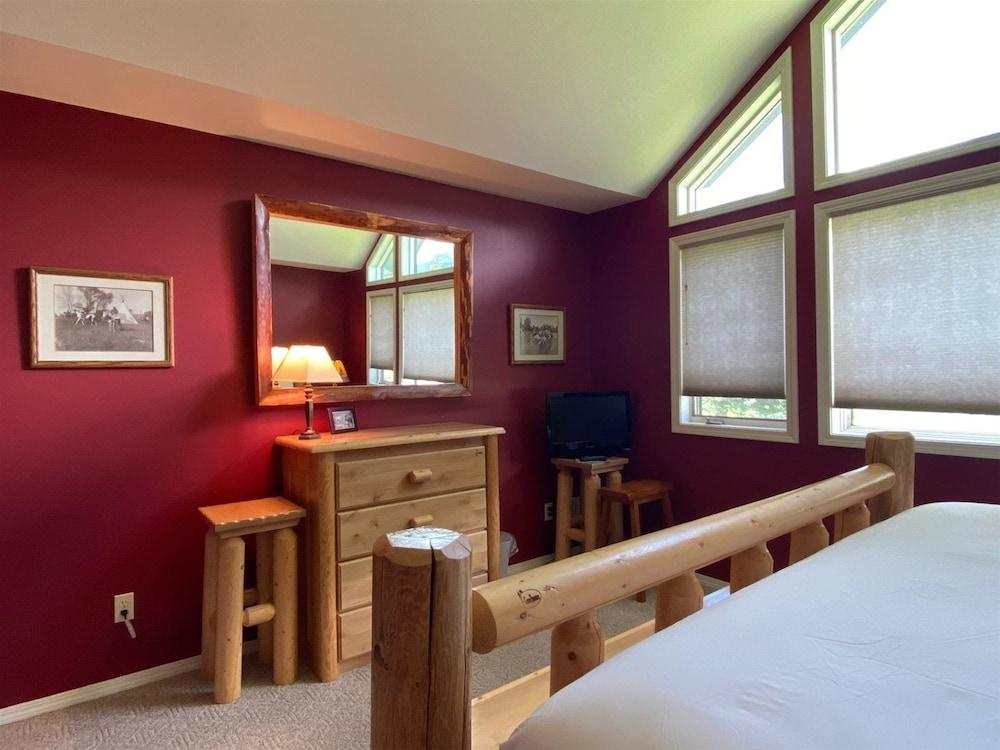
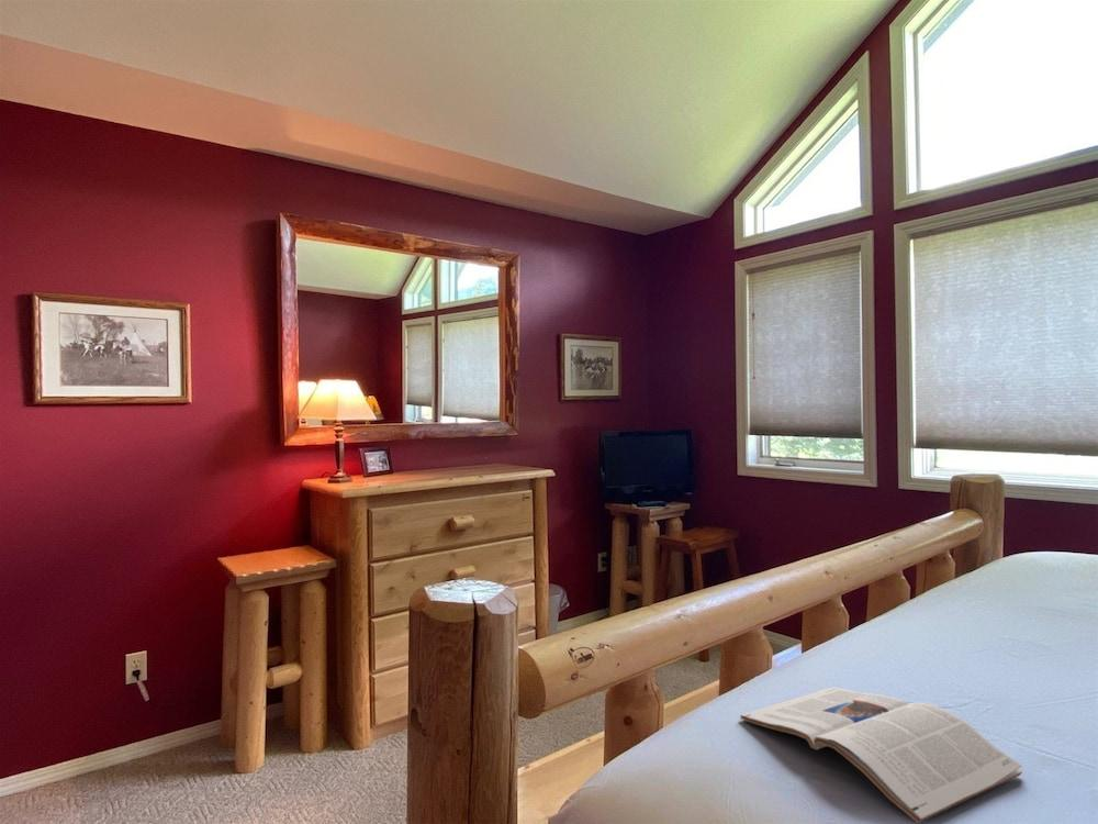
+ magazine (867, 728)
